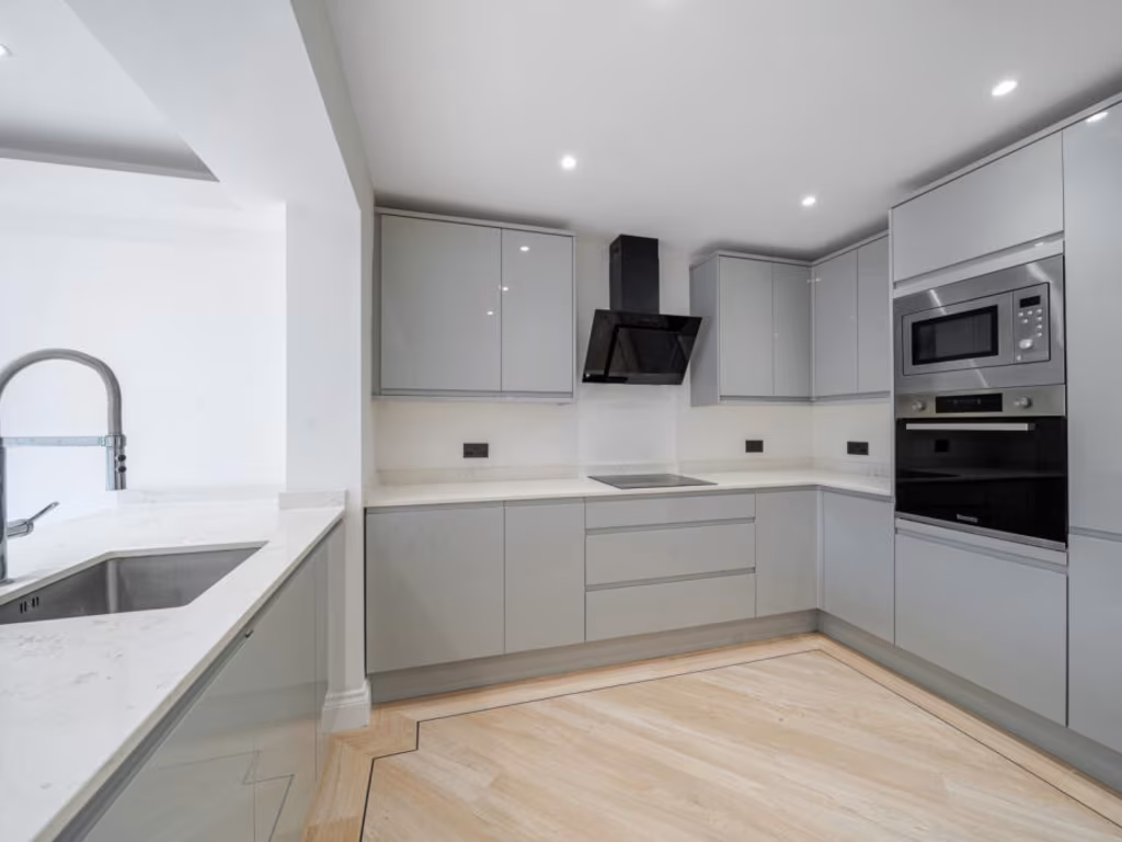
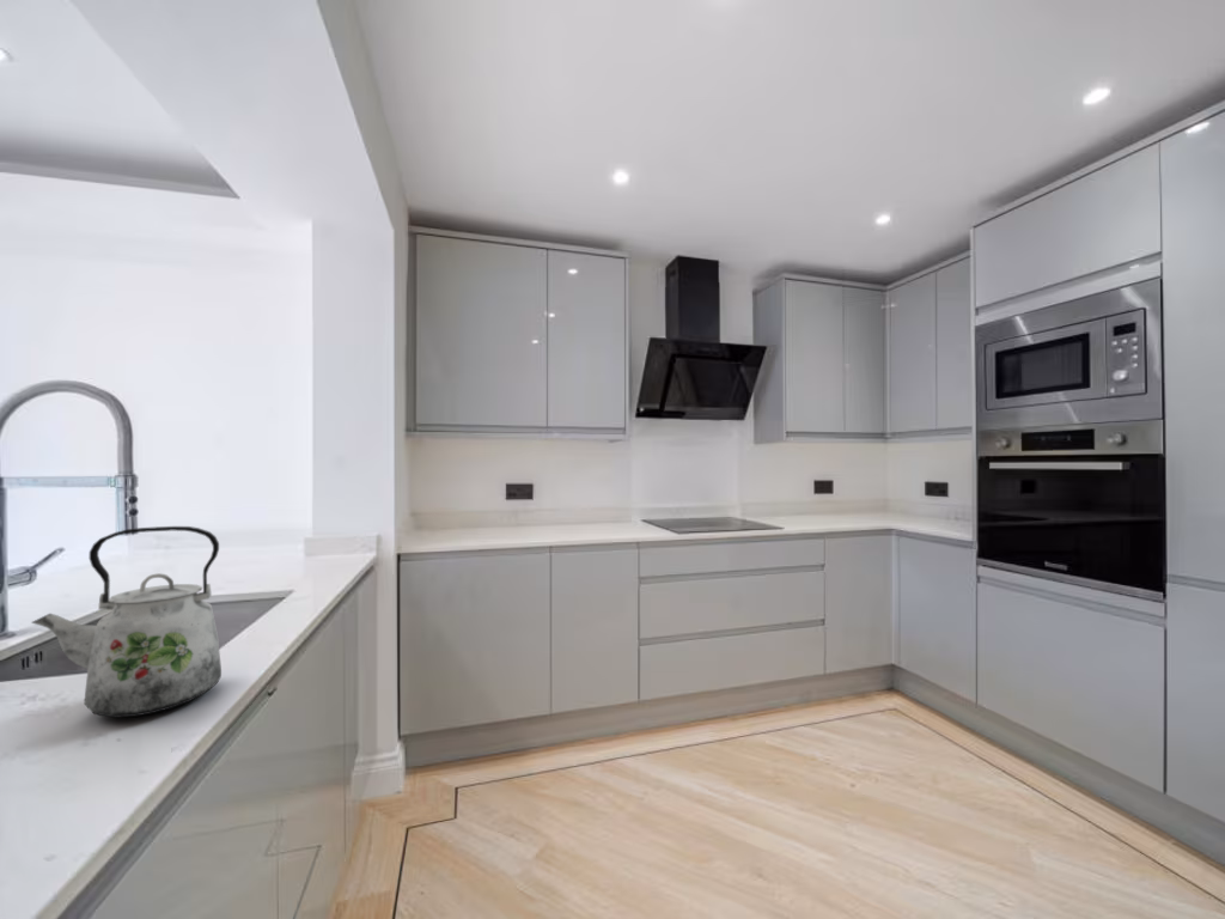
+ kettle (132, 616)
